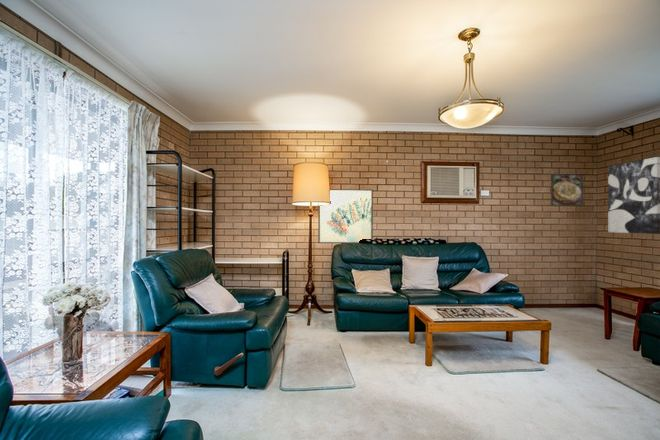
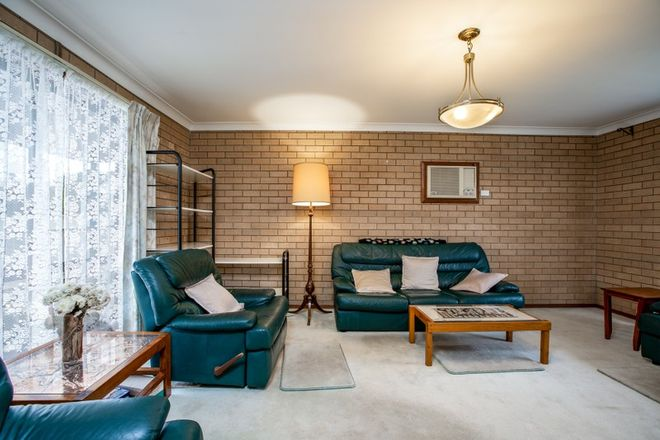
- wall art (345, 216)
- wall art (632, 197)
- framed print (566, 190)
